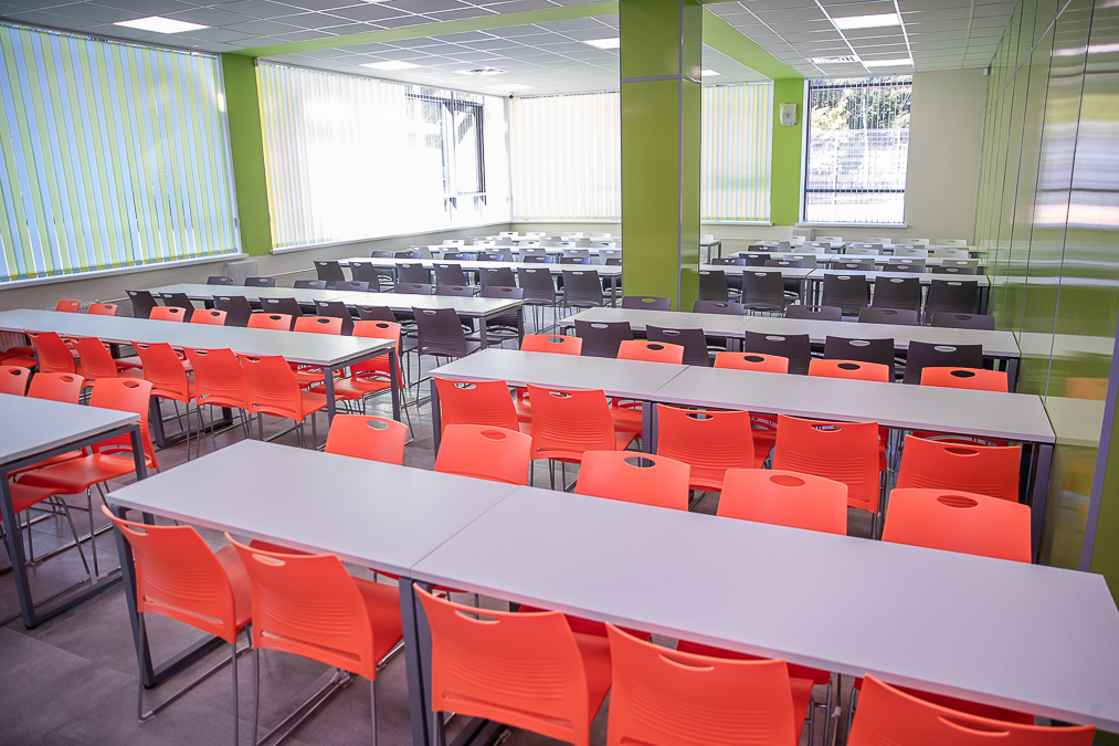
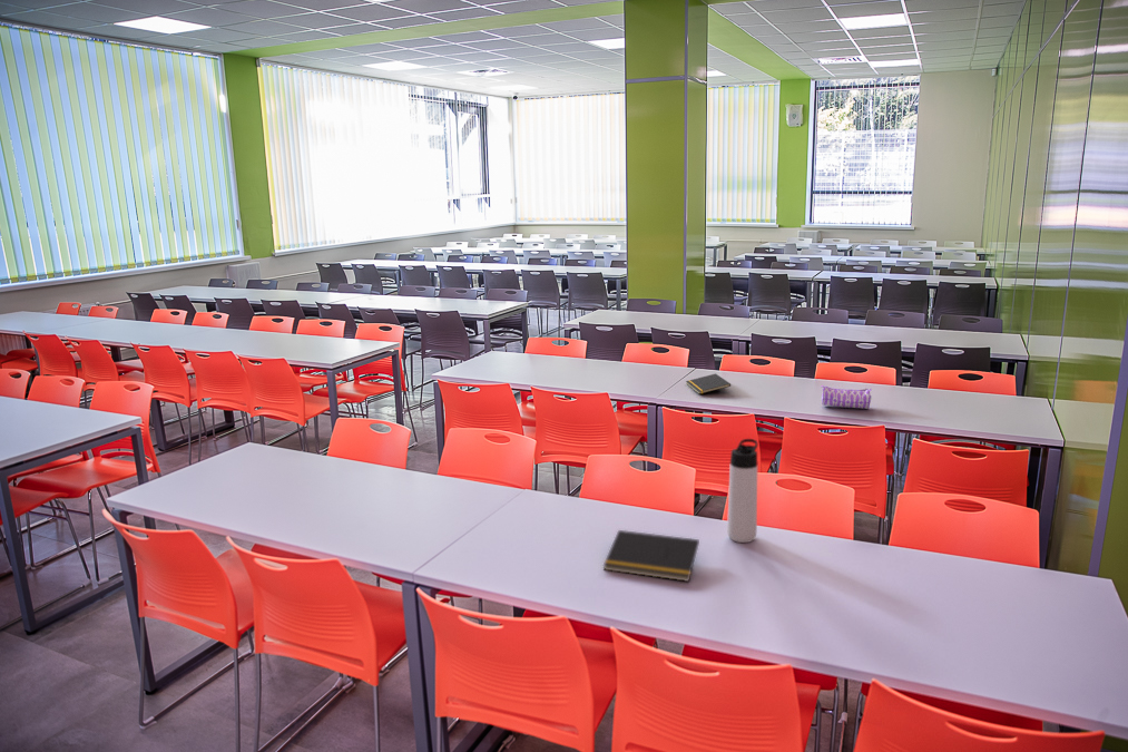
+ notepad (707, 383)
+ thermos bottle (744, 490)
+ notepad (651, 554)
+ pencil case (846, 397)
